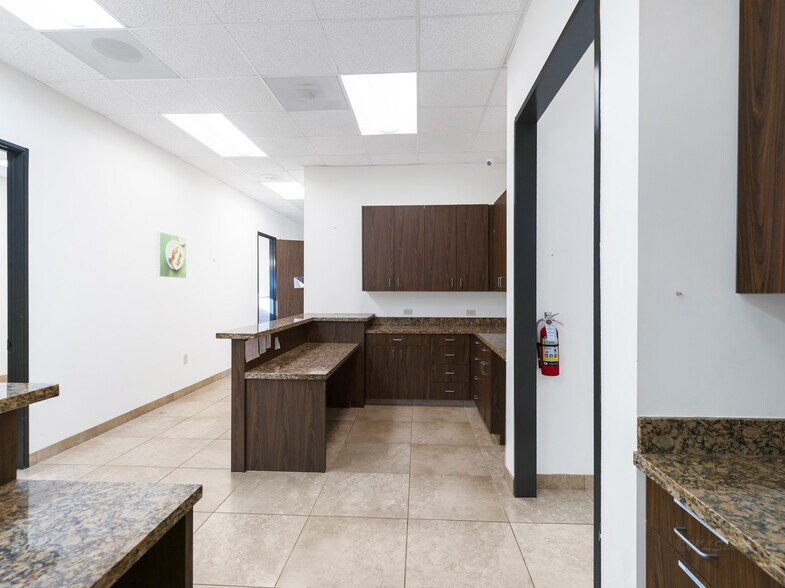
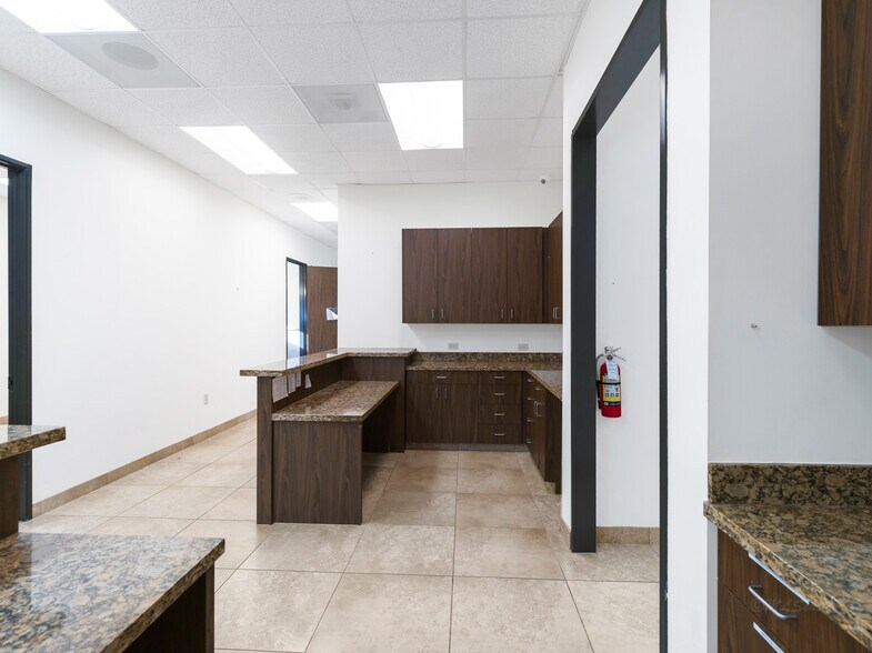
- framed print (172, 256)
